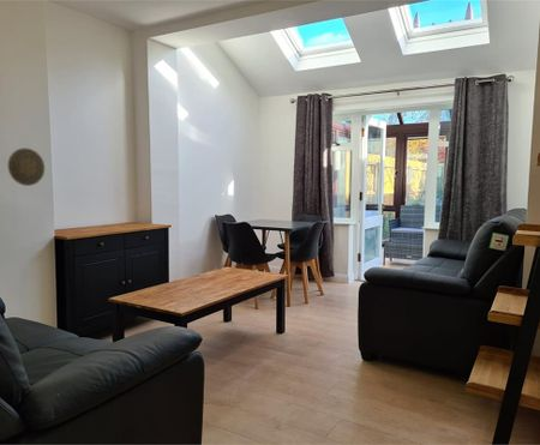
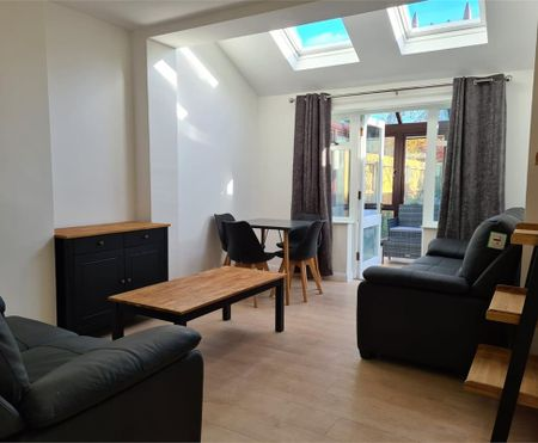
- decorative plate (28, 167)
